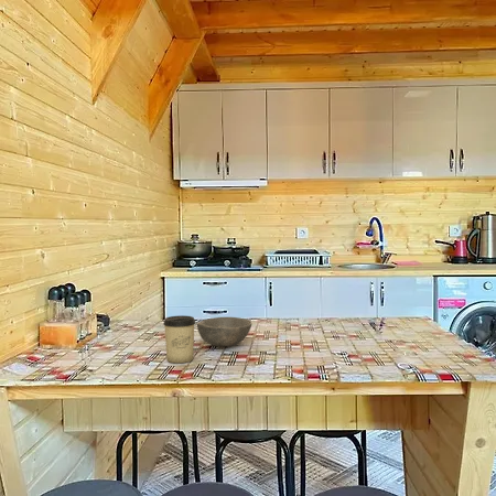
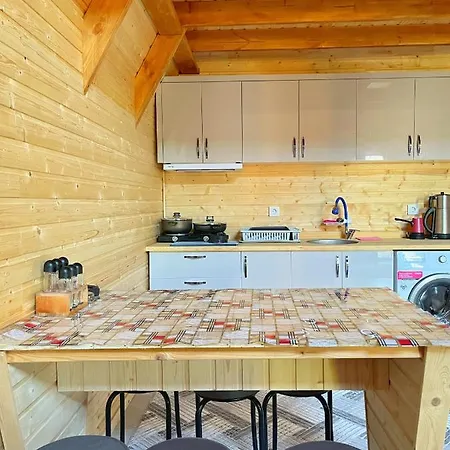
- bowl (224, 332)
- cup (180, 338)
